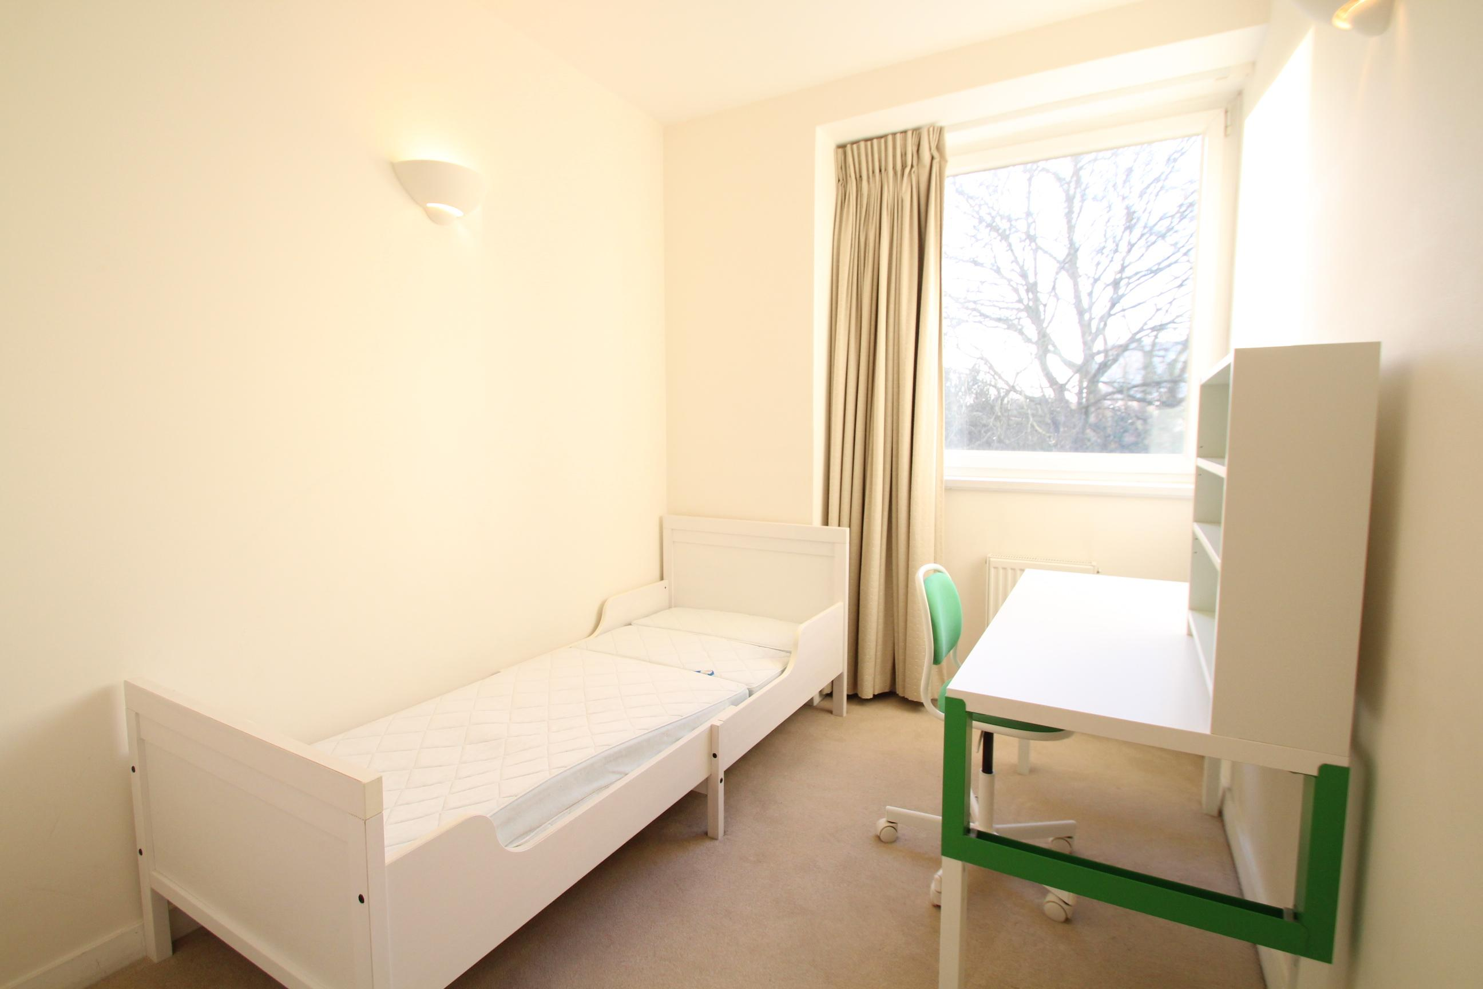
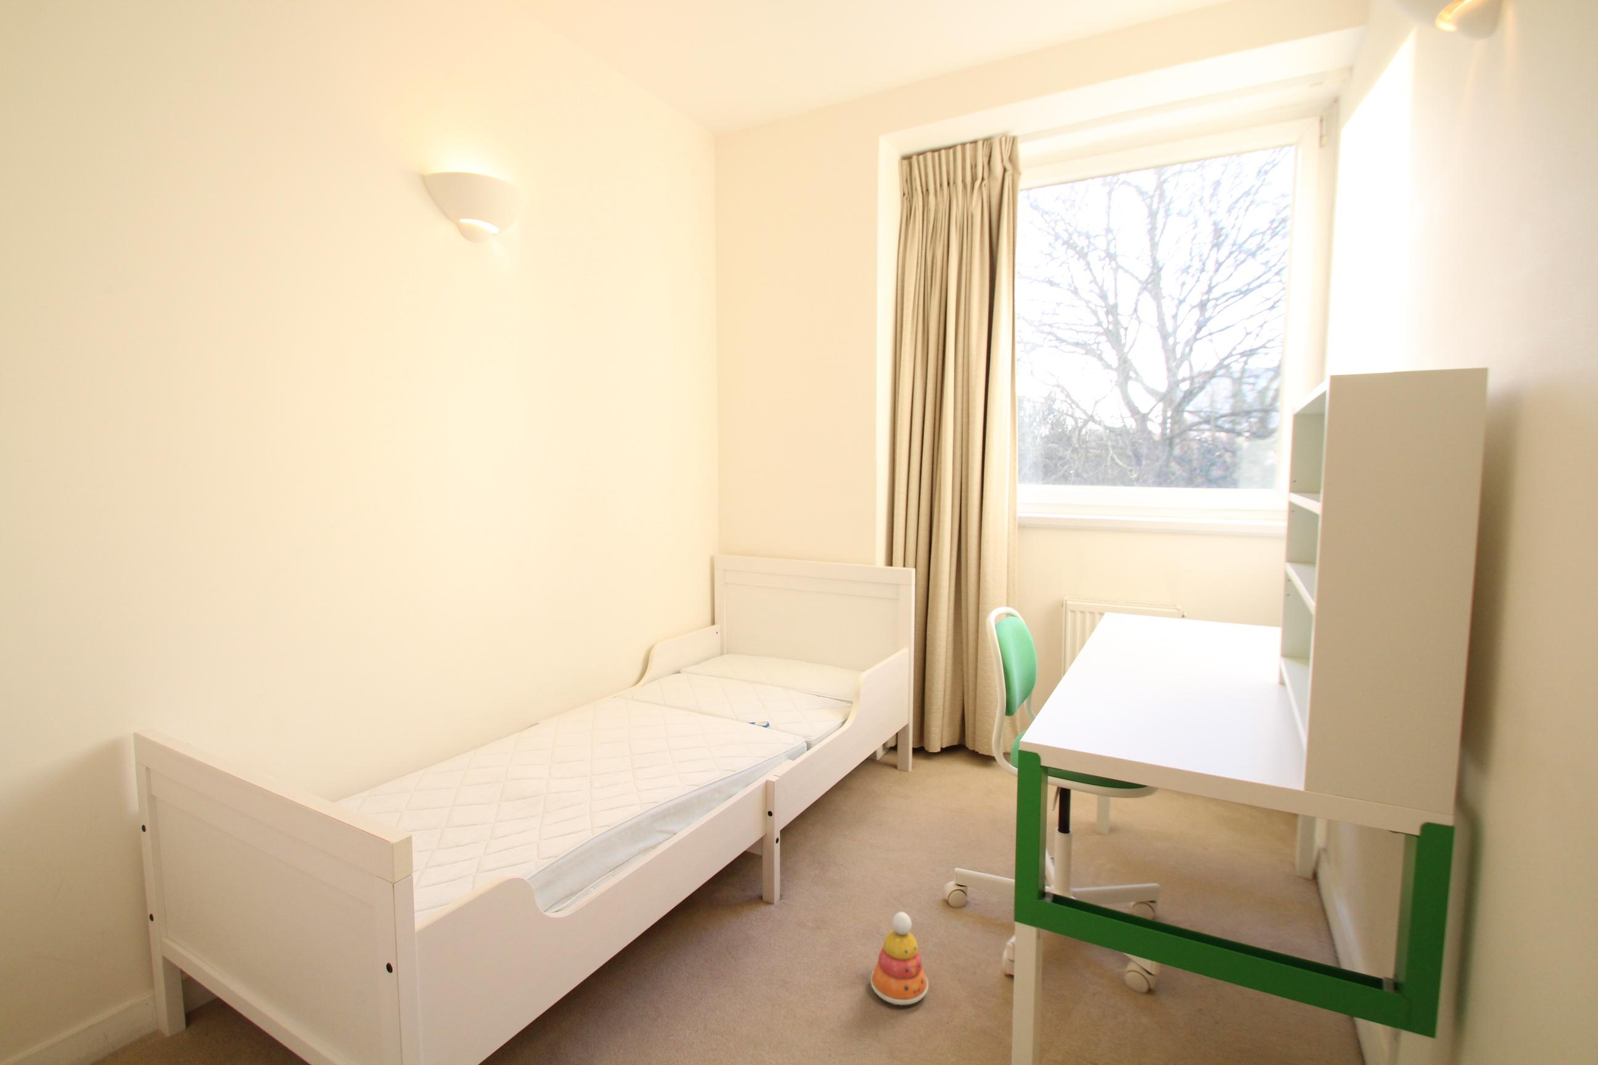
+ stacking toy (900, 951)
